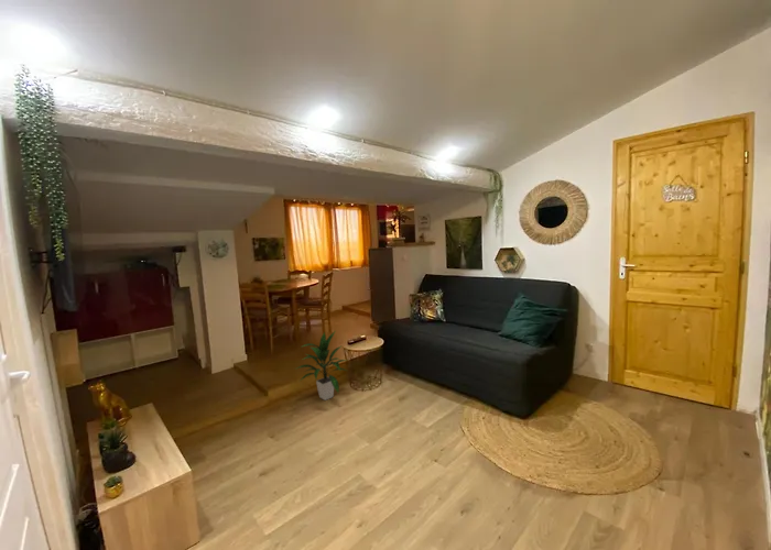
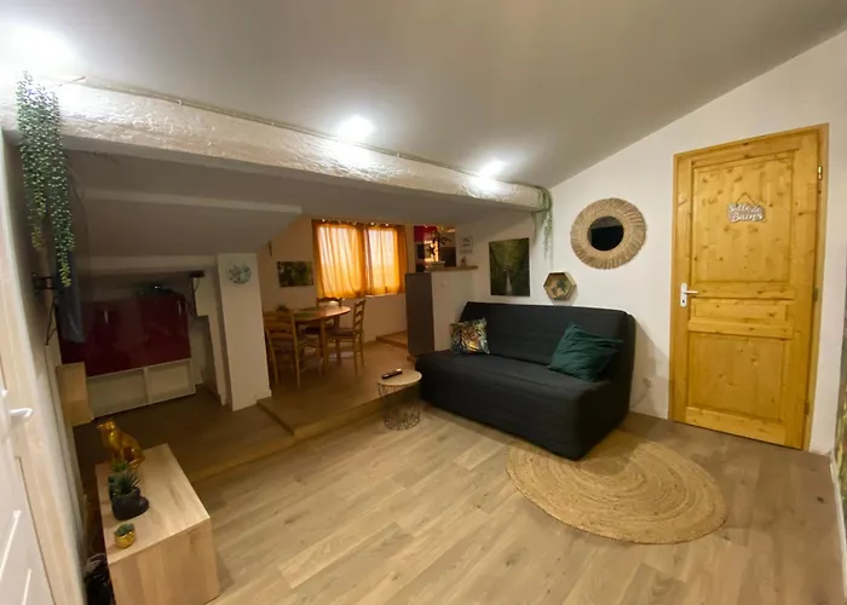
- indoor plant (324, 365)
